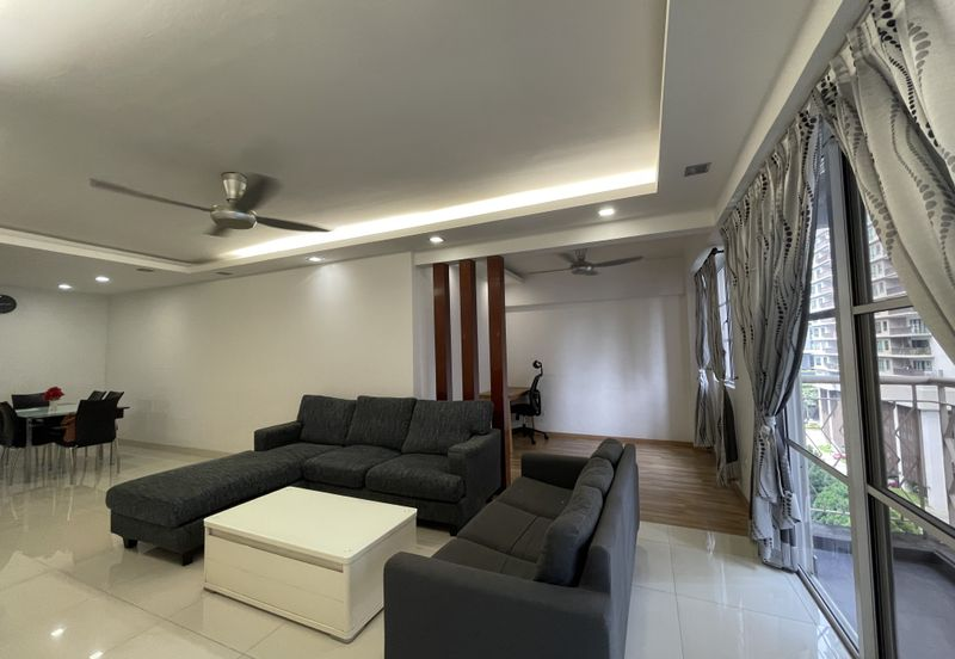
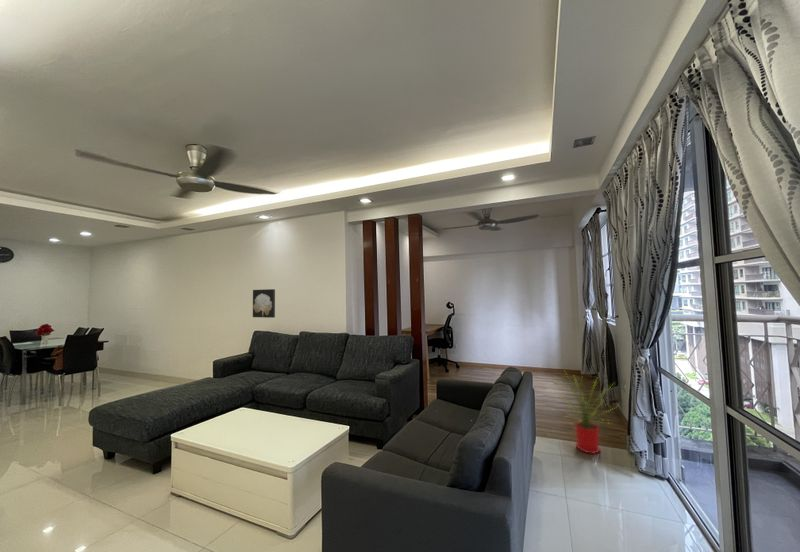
+ house plant (587, 411)
+ wall art (263, 303)
